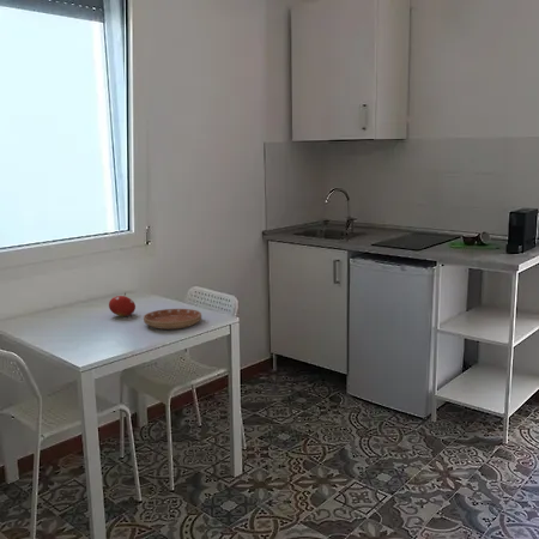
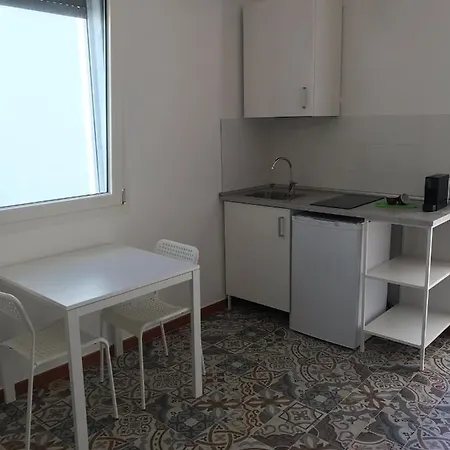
- fruit (121, 304)
- saucer (172, 319)
